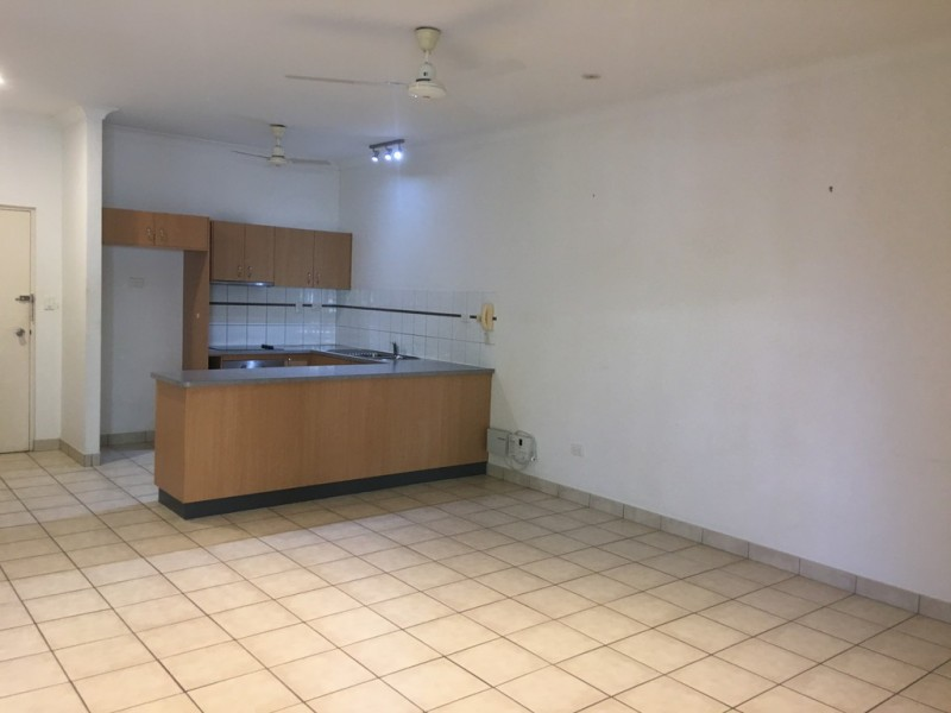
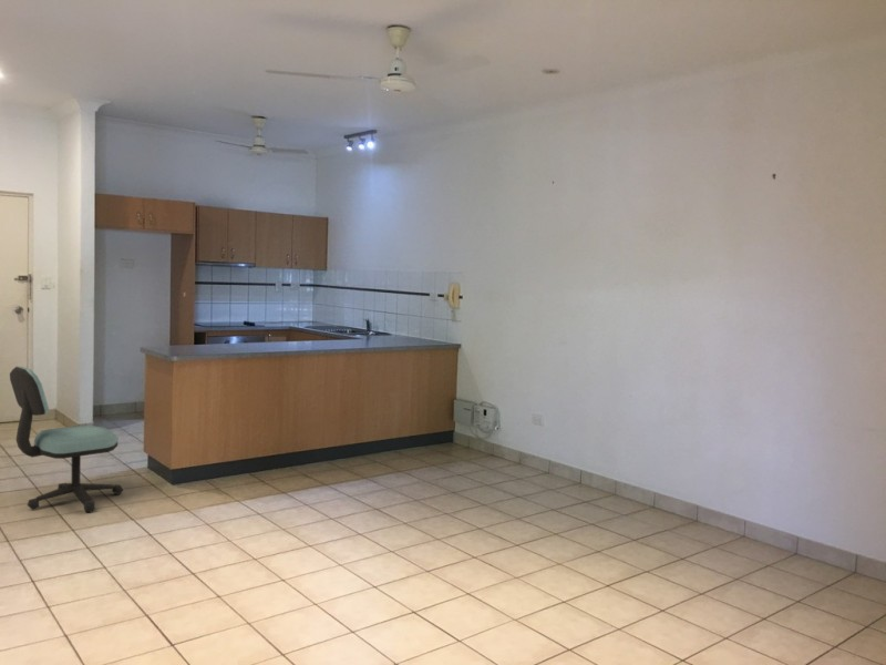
+ office chair (71, 433)
